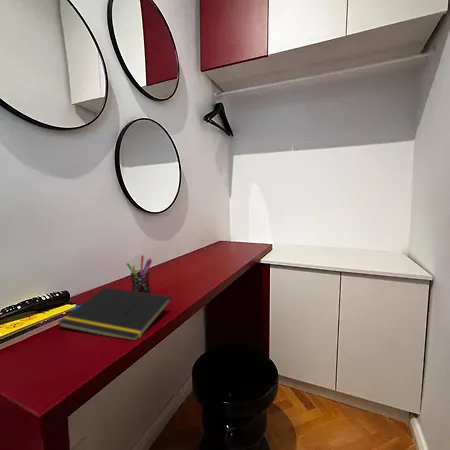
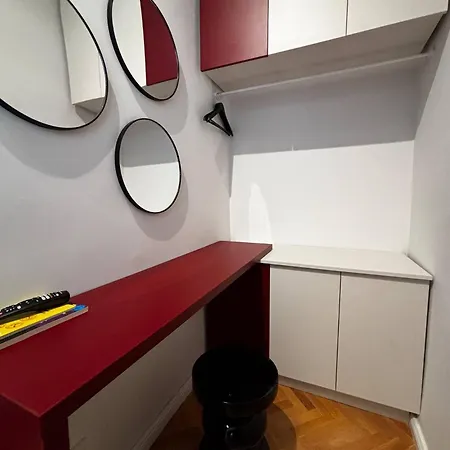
- pen holder (138, 274)
- notepad (117, 310)
